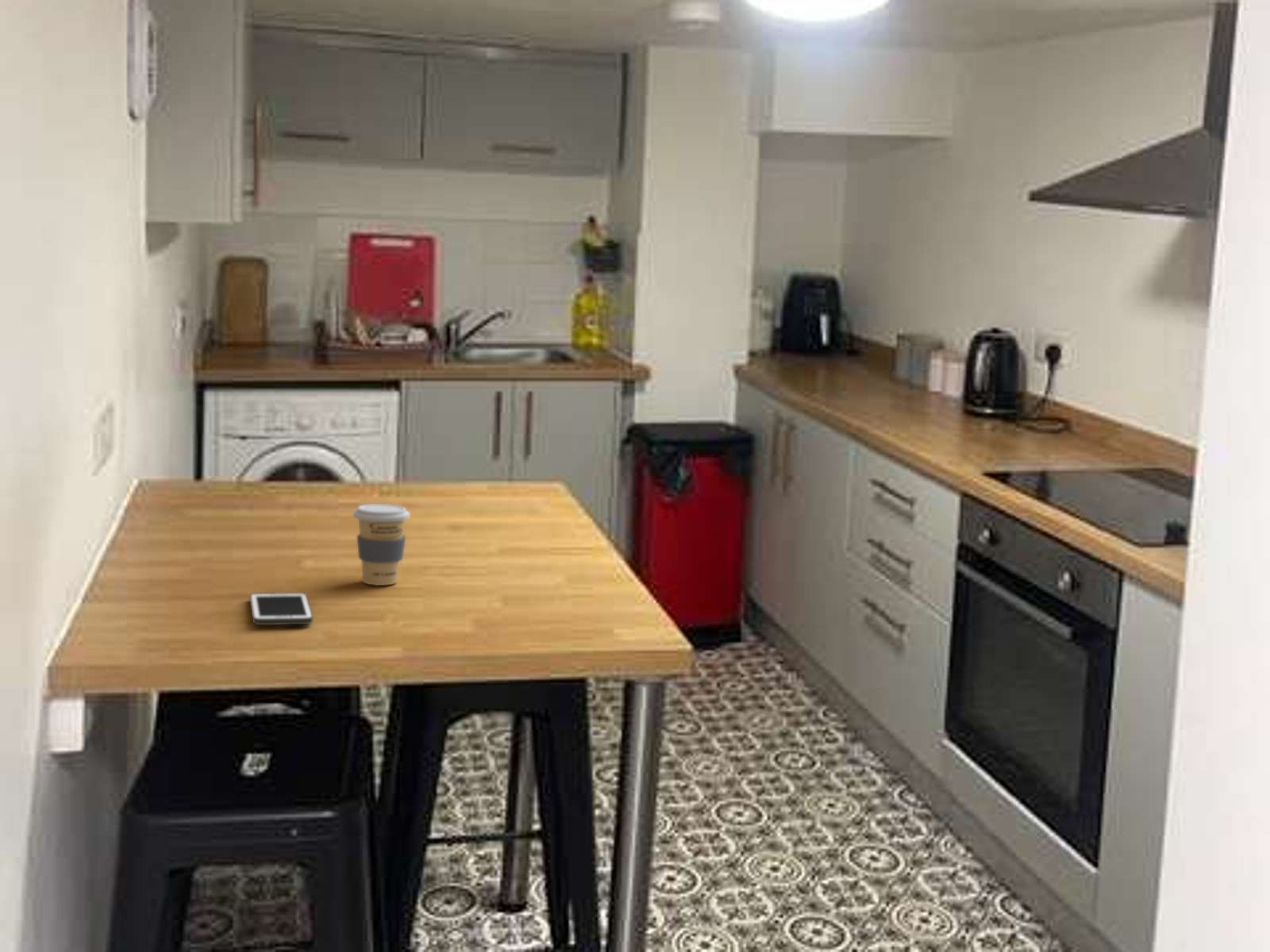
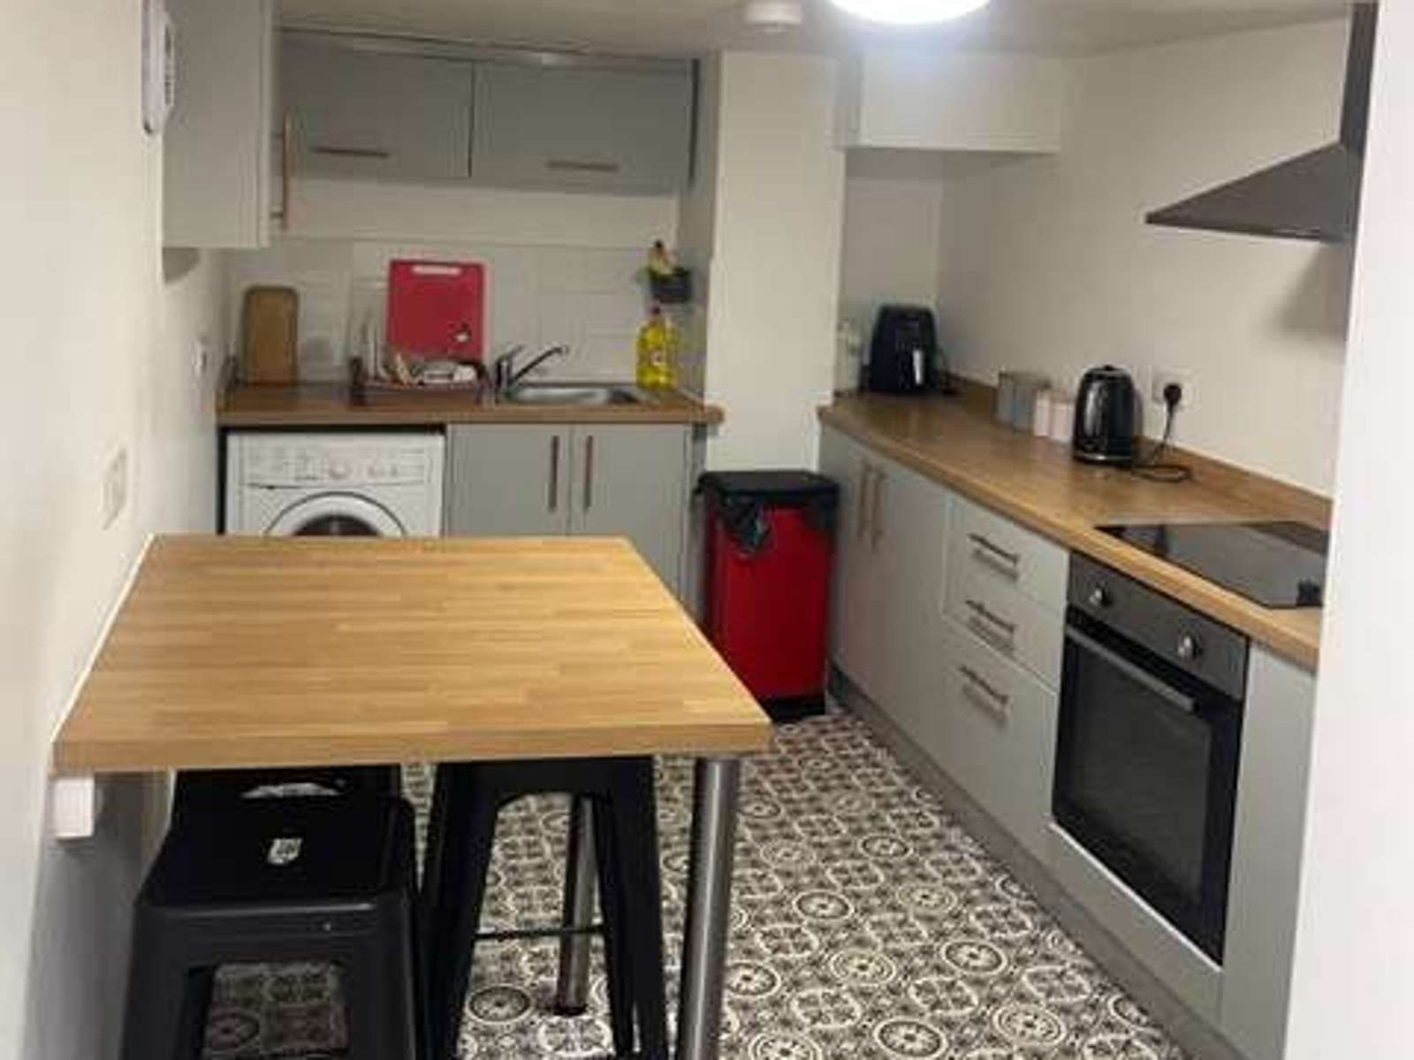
- coffee cup (380, 544)
- cell phone (280, 608)
